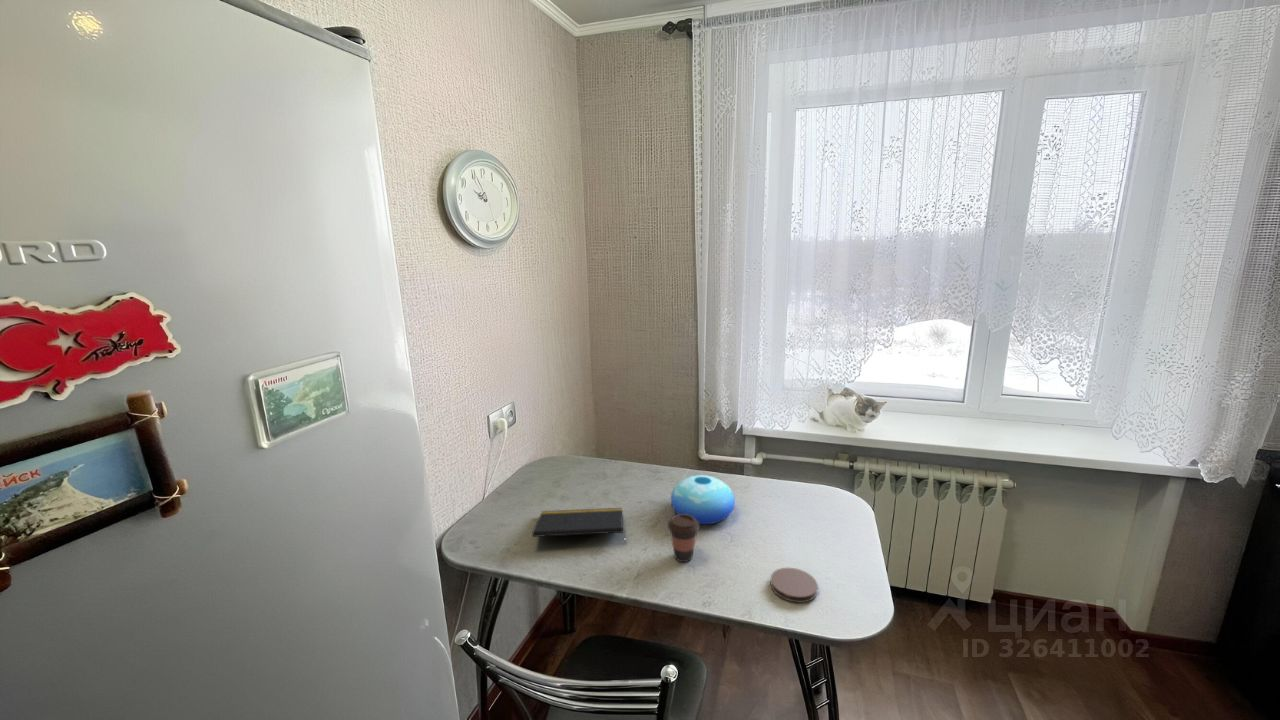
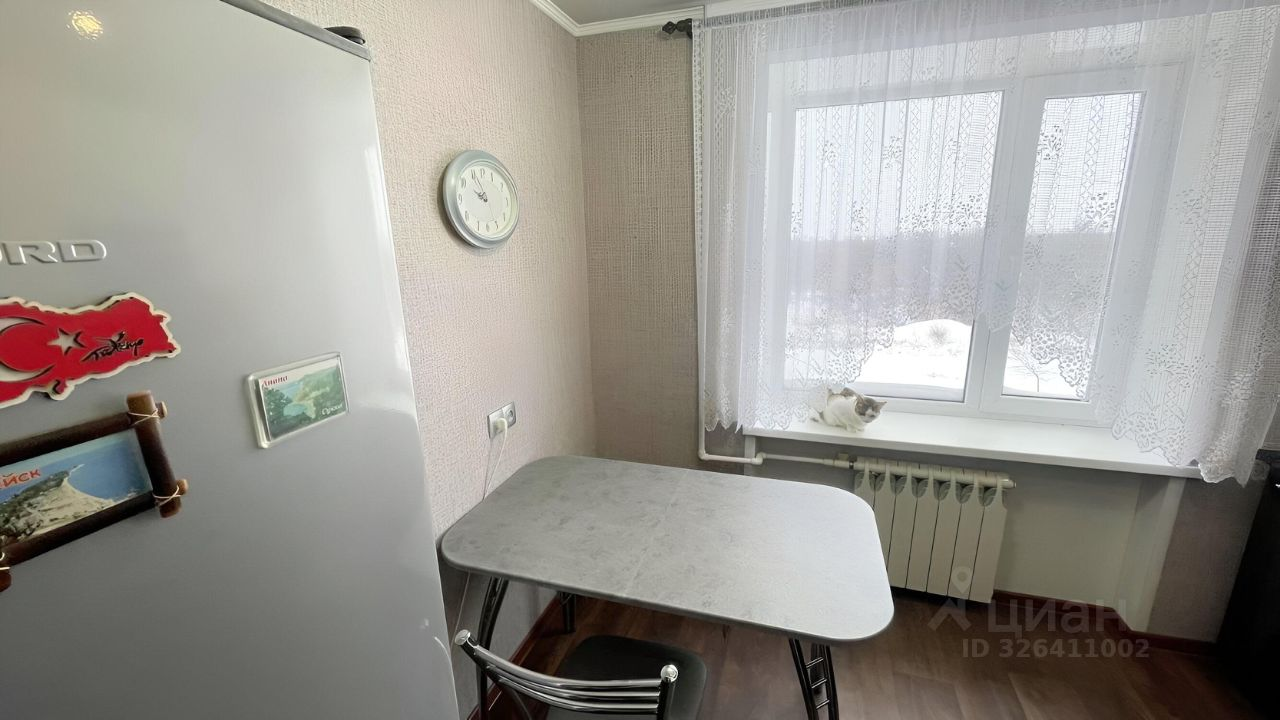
- bowl (702, 496)
- coaster (793, 584)
- notepad (580, 521)
- coffee cup (683, 538)
